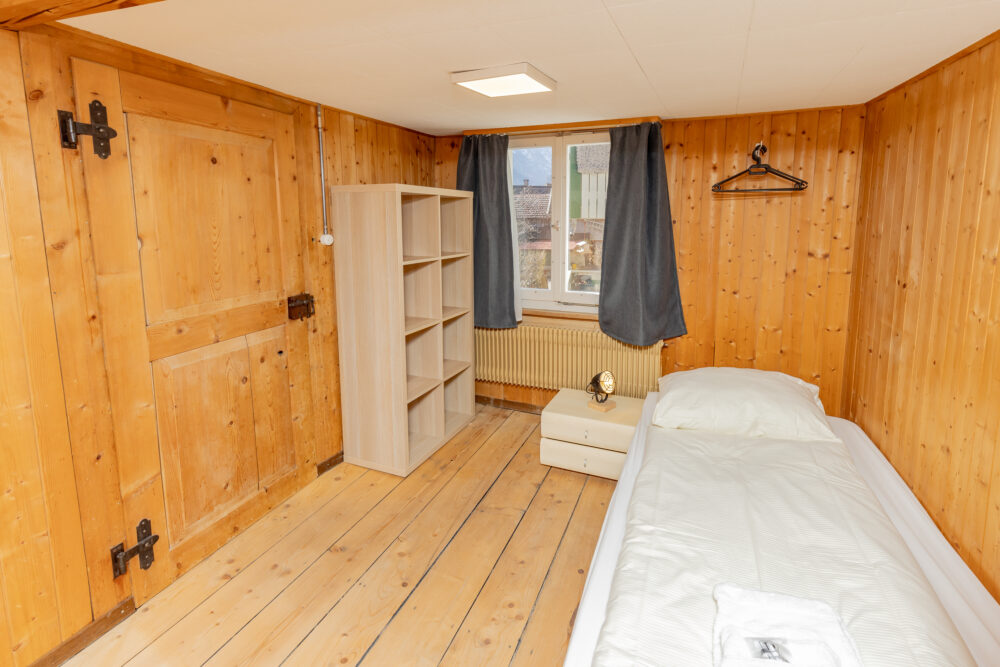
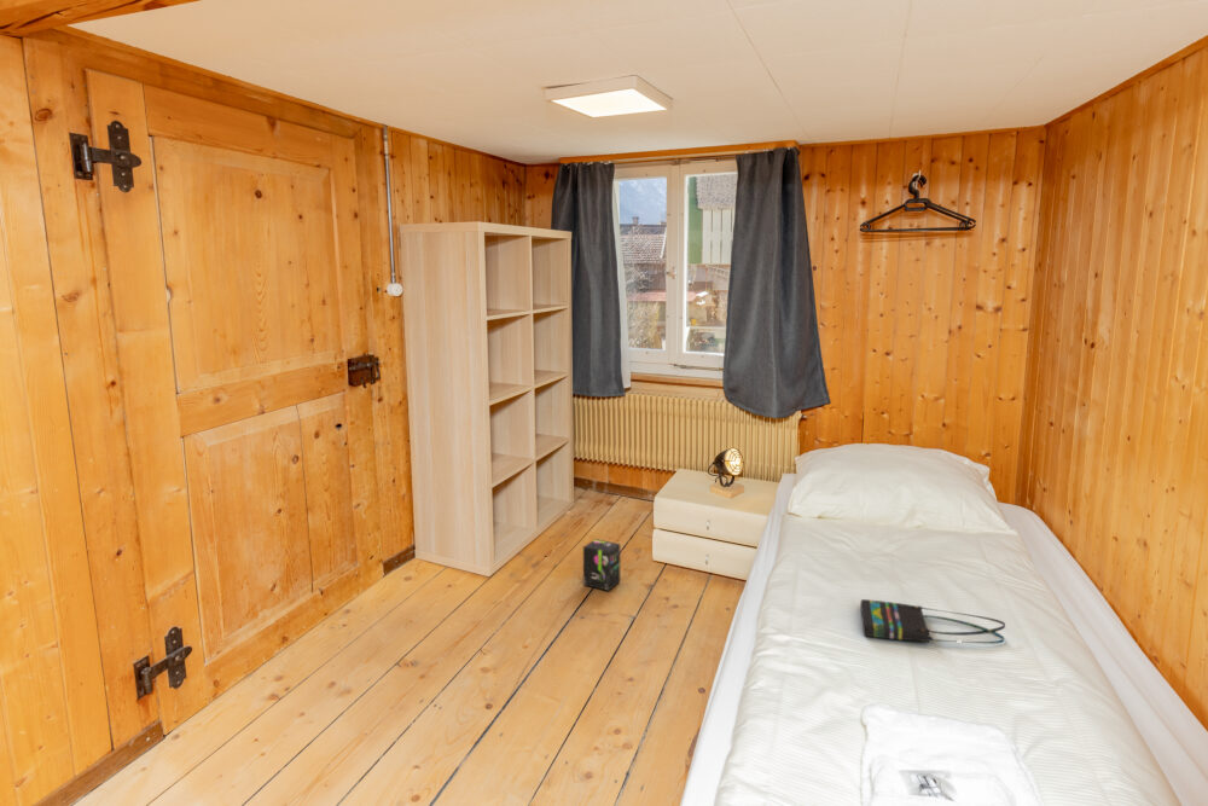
+ tote bag (930, 616)
+ box (602, 564)
